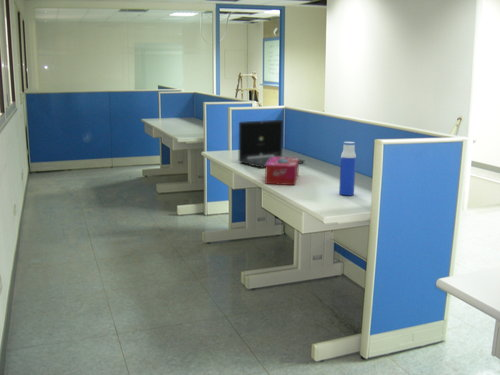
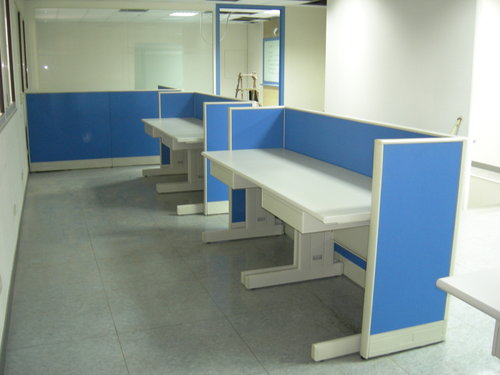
- laptop (271, 142)
- tissue box (282, 170)
- water bottle (347, 168)
